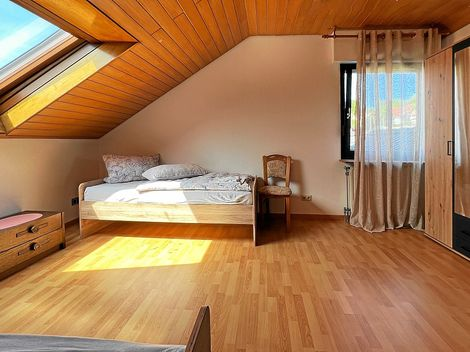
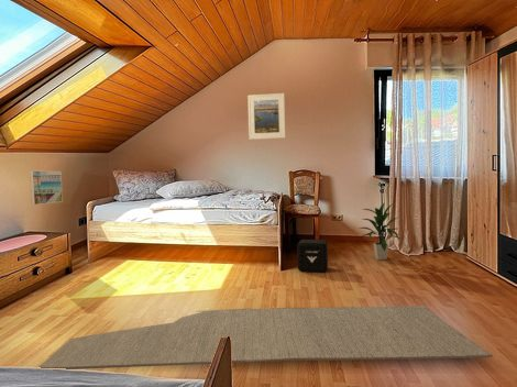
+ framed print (46, 187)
+ rug (263, 331)
+ indoor plant (380, 230)
+ air purifier (312, 255)
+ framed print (266, 117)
